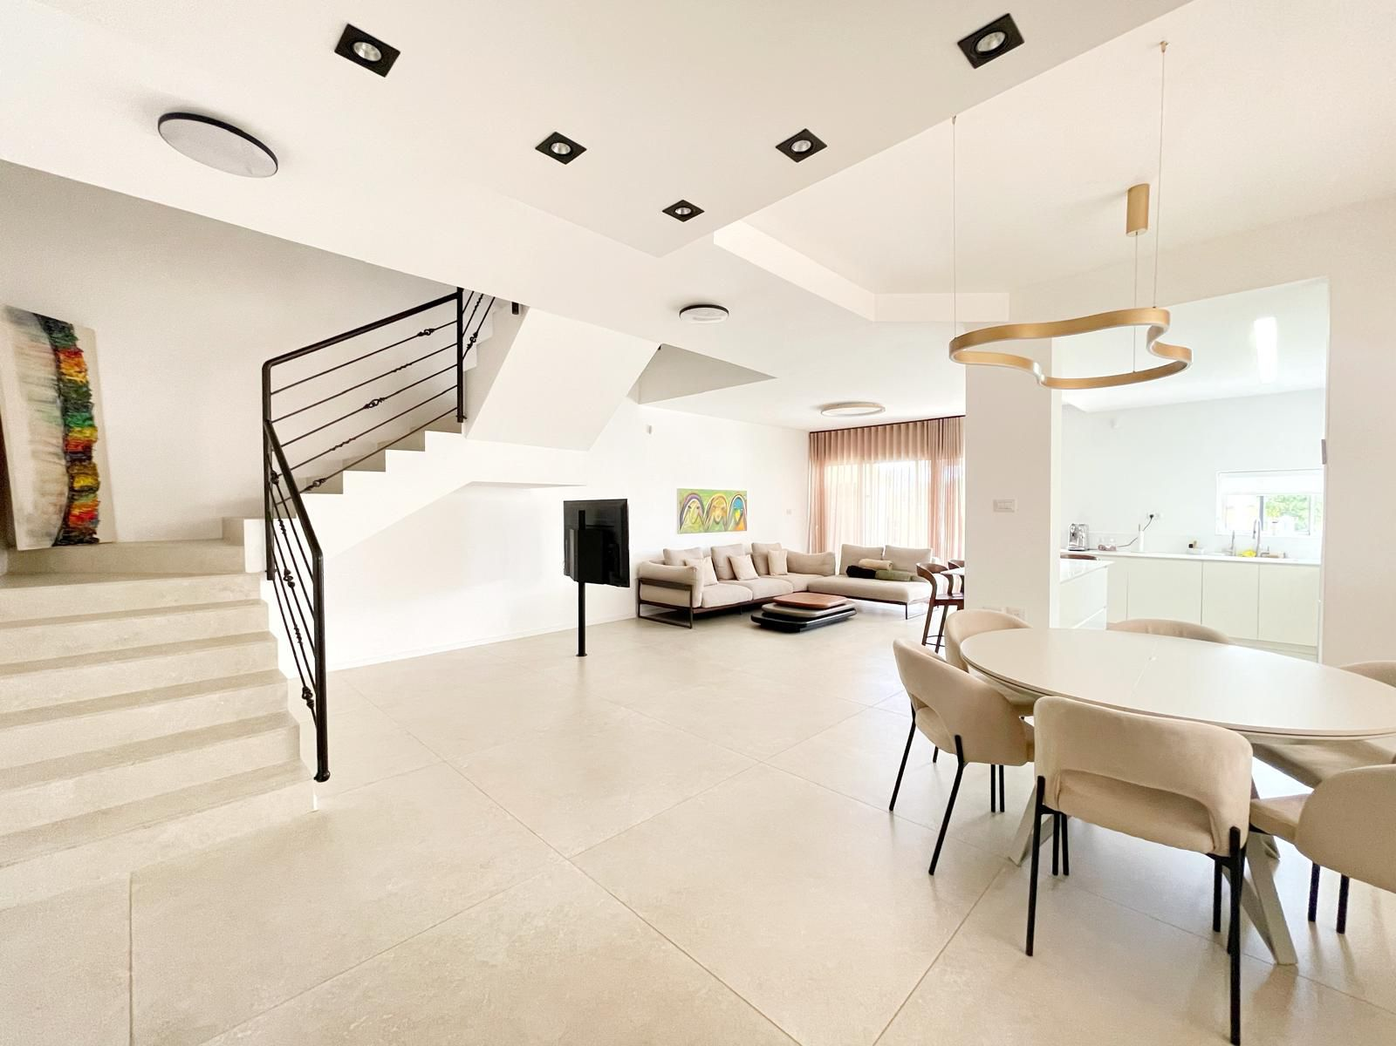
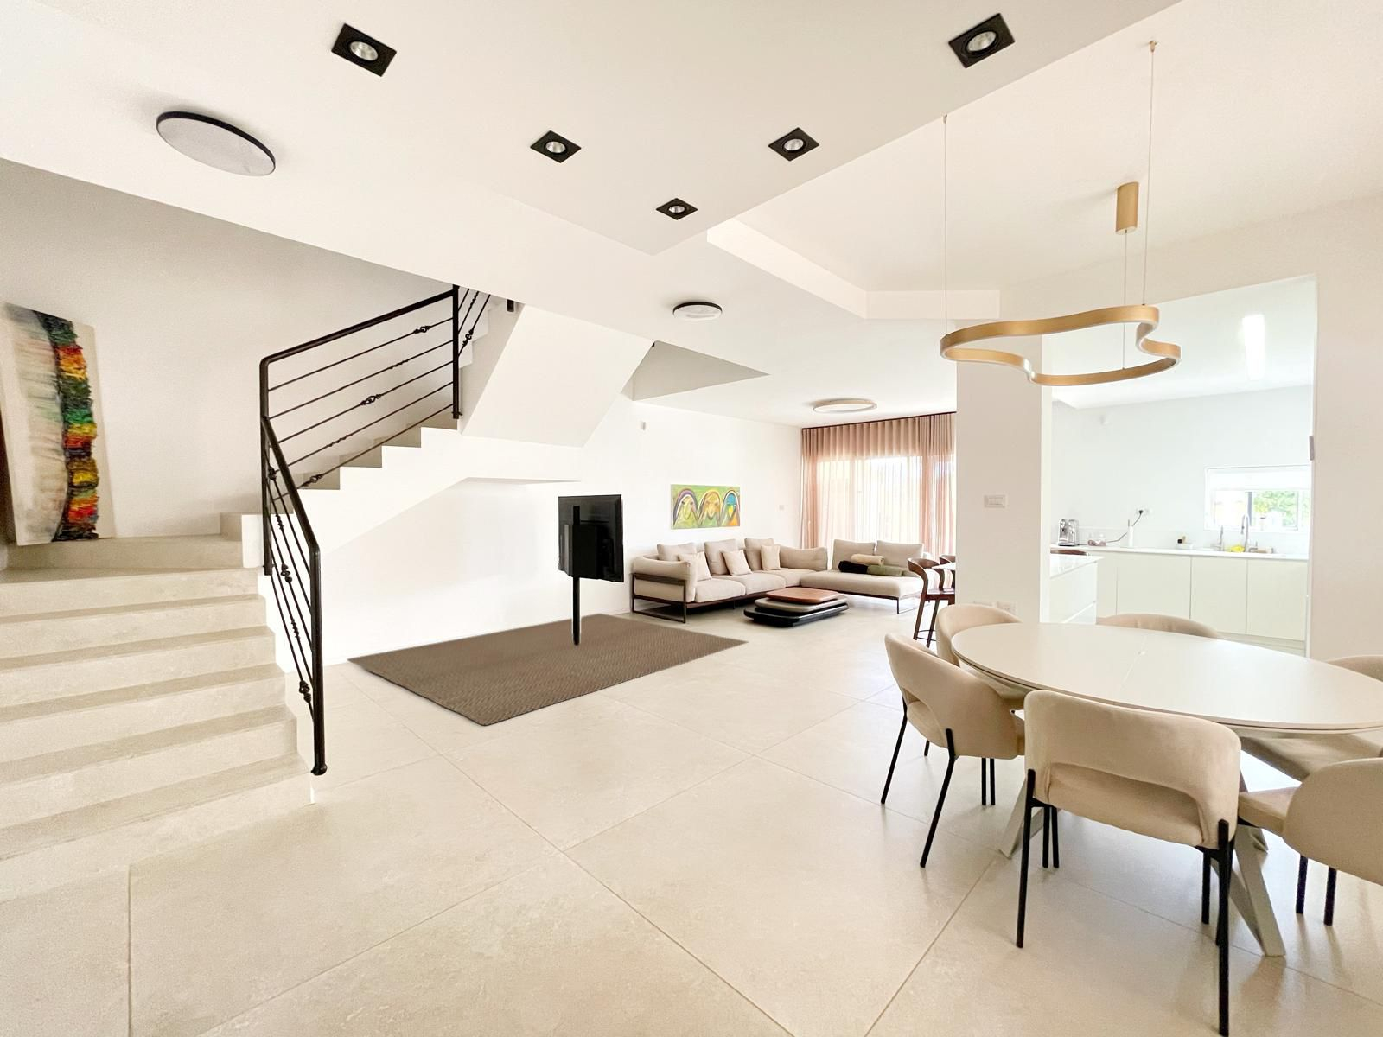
+ rug (562, 650)
